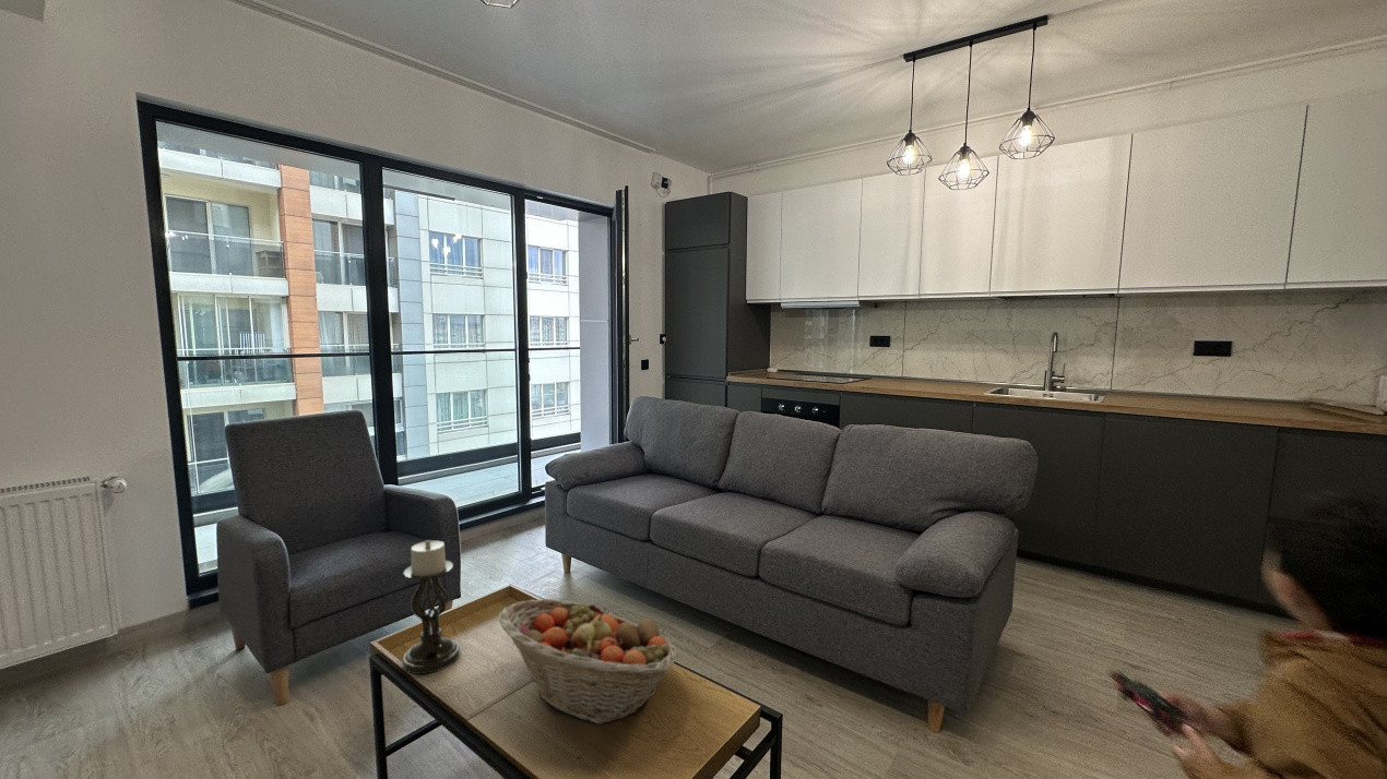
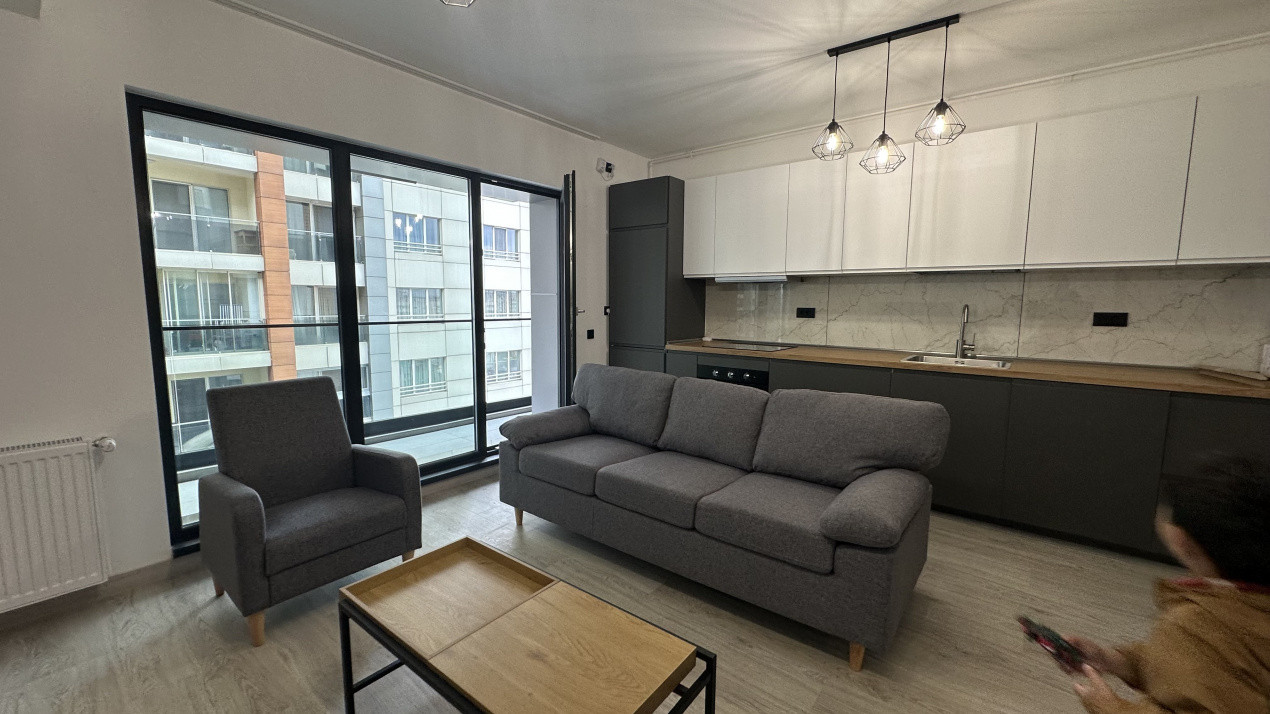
- candle holder (429, 600)
- fruit basket (588, 646)
